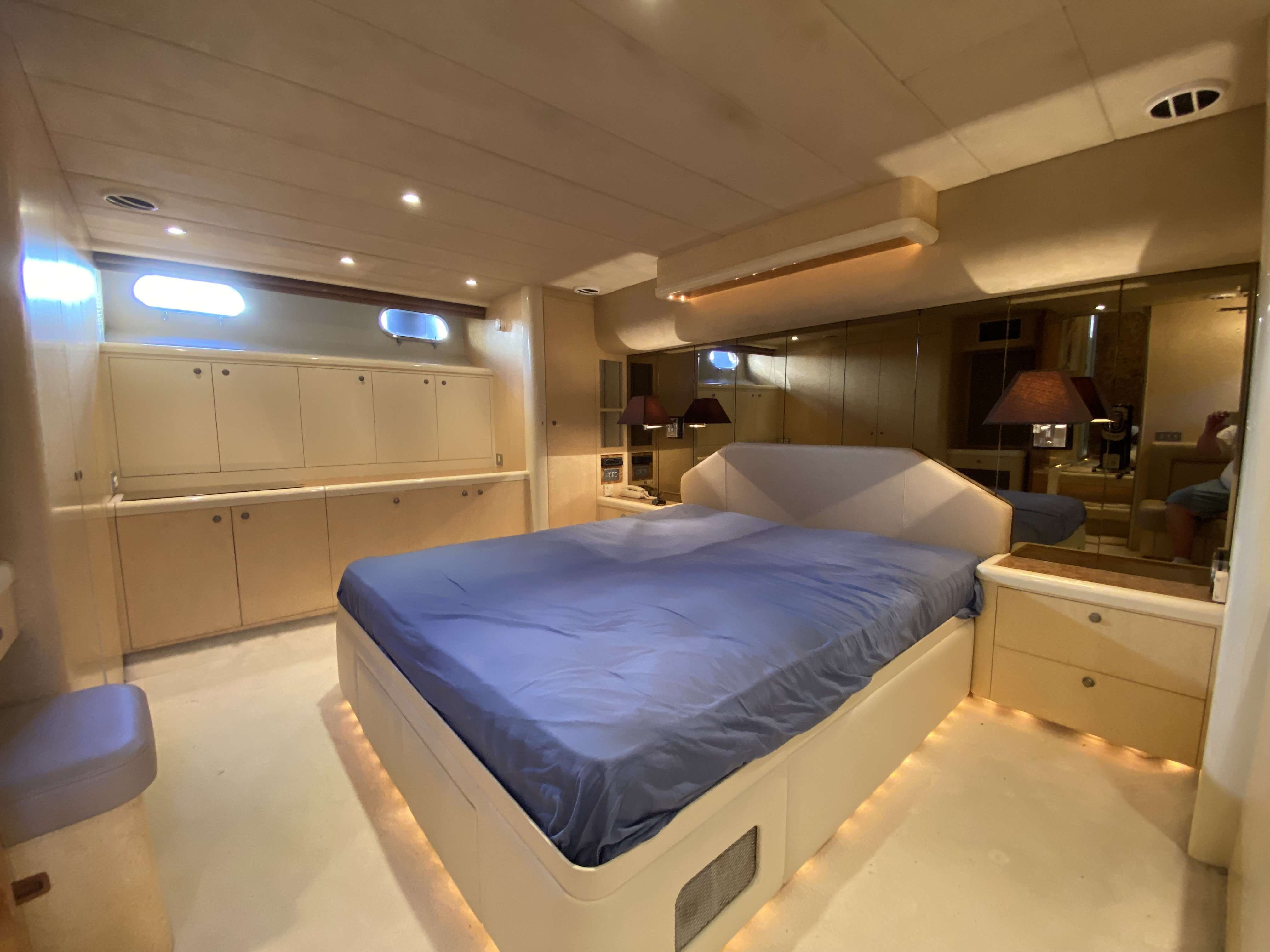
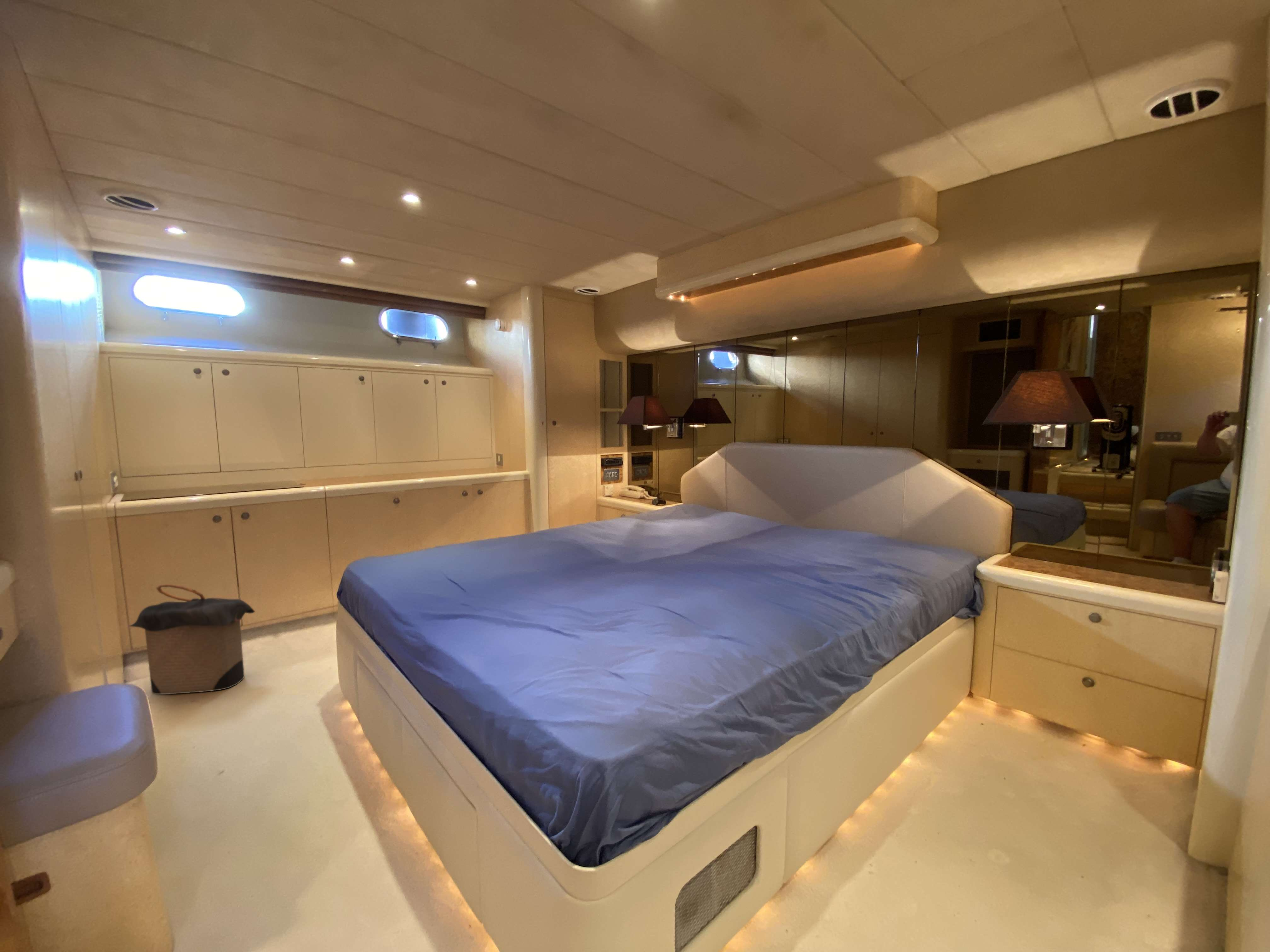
+ laundry hamper (198, 632)
